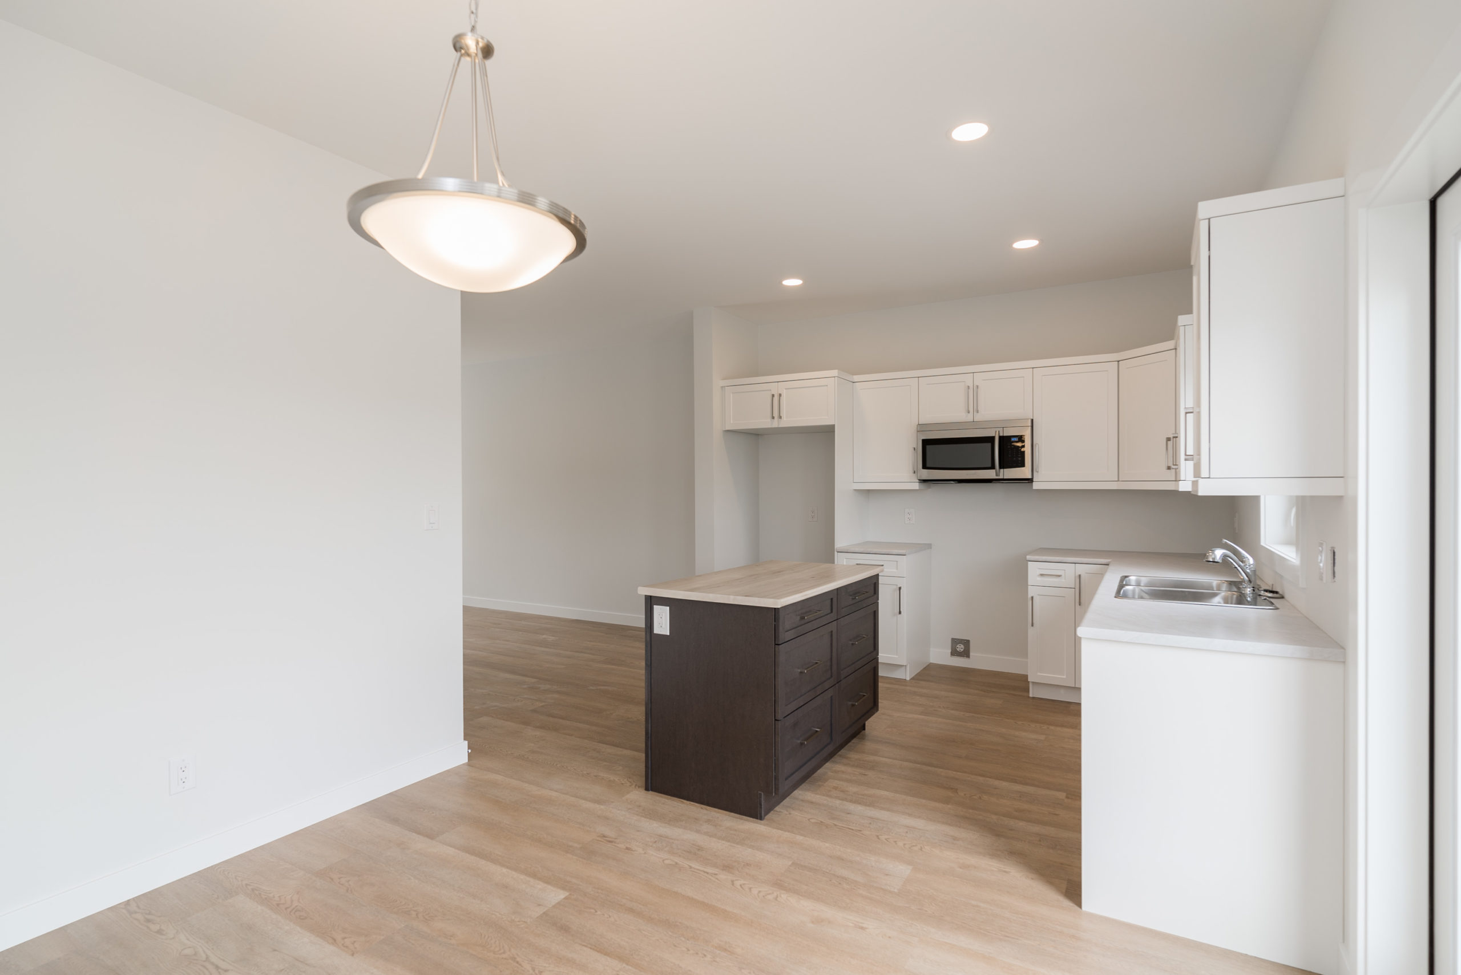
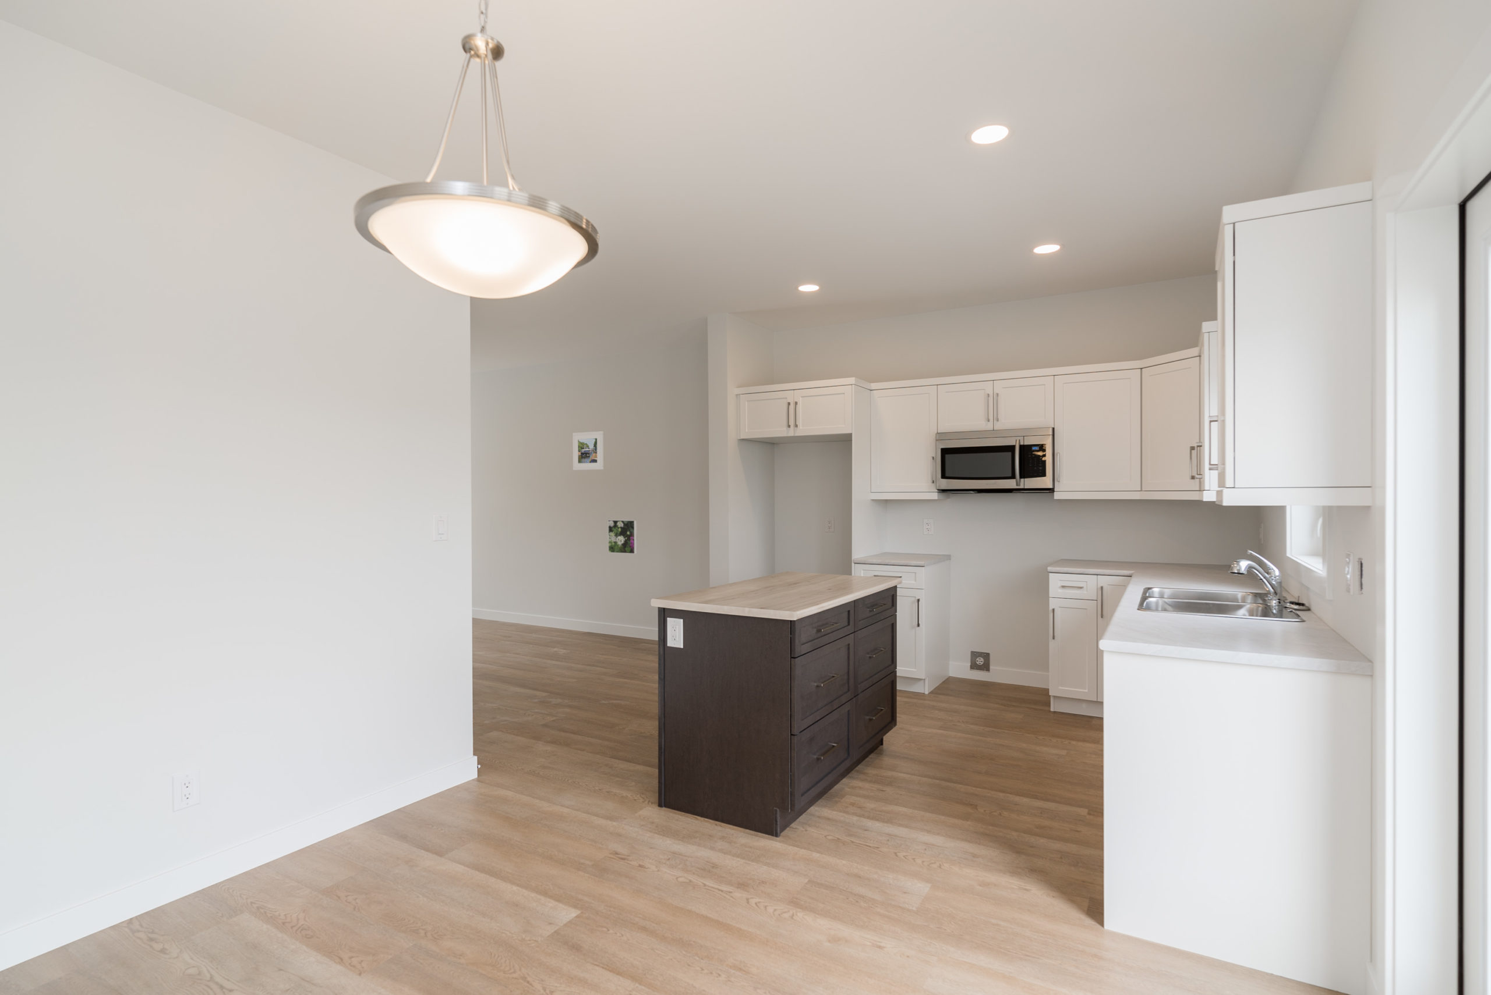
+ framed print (588, 451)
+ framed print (622, 536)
